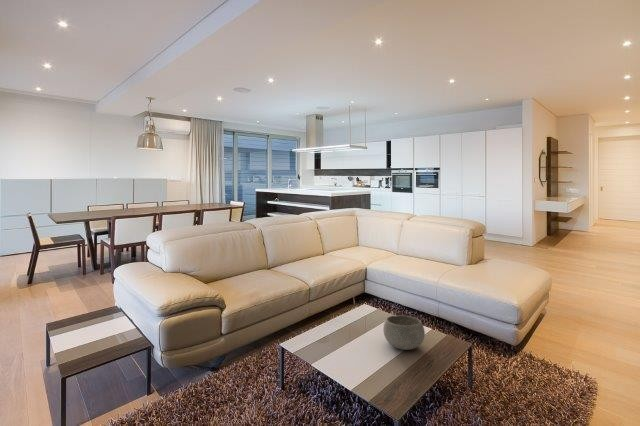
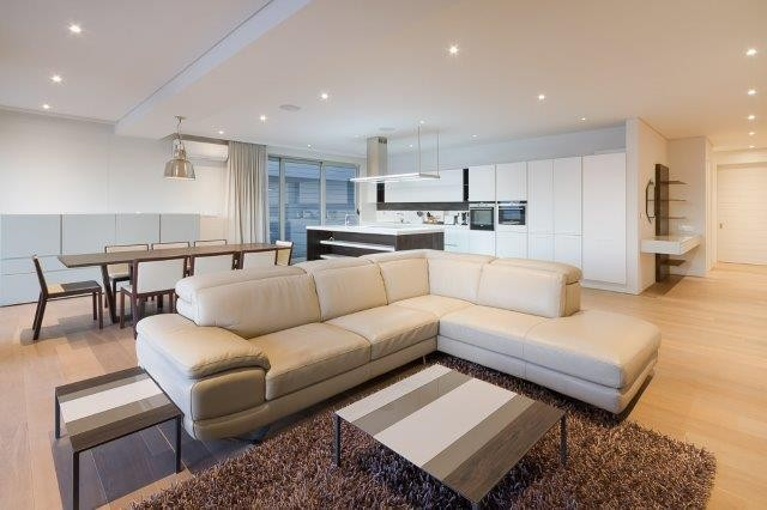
- bowl (403, 333)
